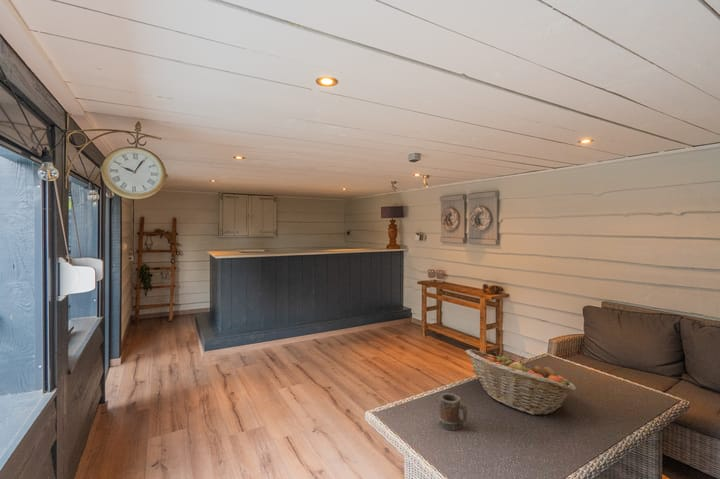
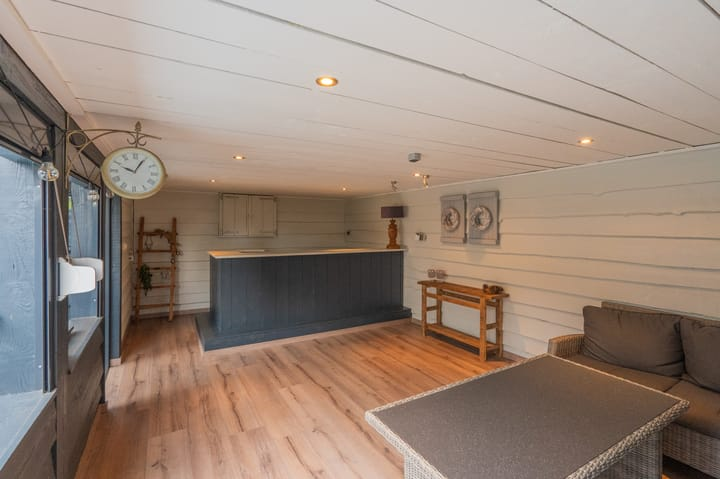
- fruit basket (515, 375)
- mug (452, 411)
